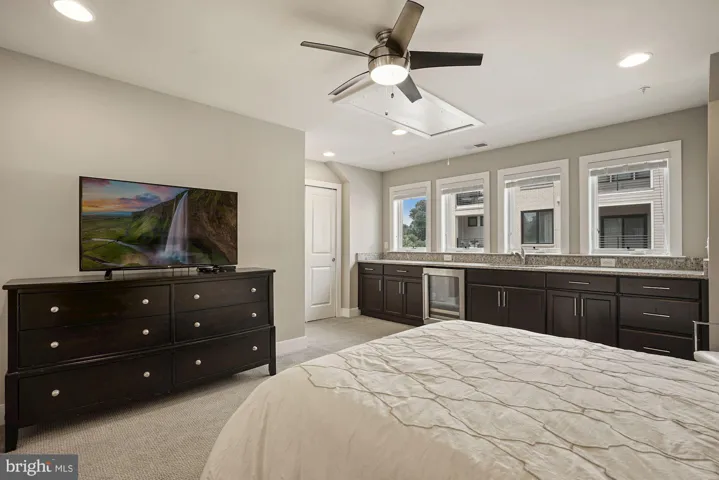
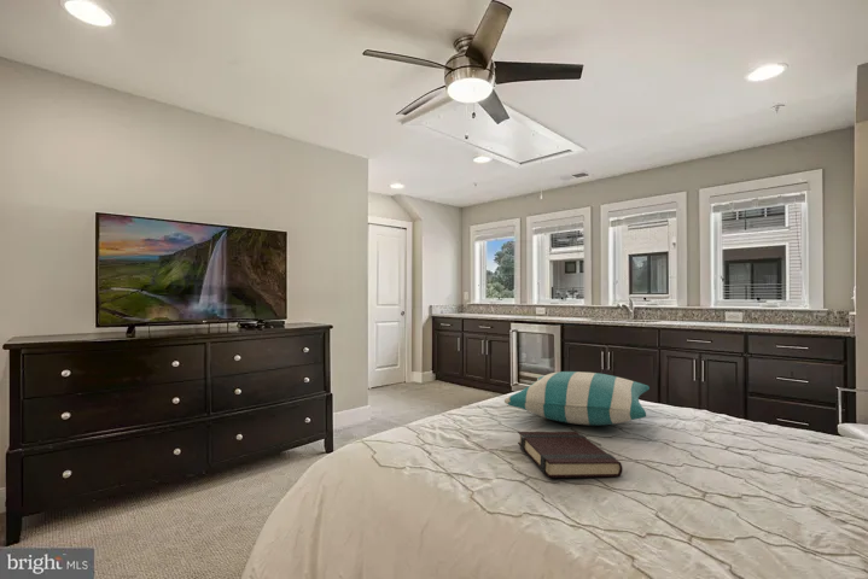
+ pillow (581, 394)
+ book (565, 451)
